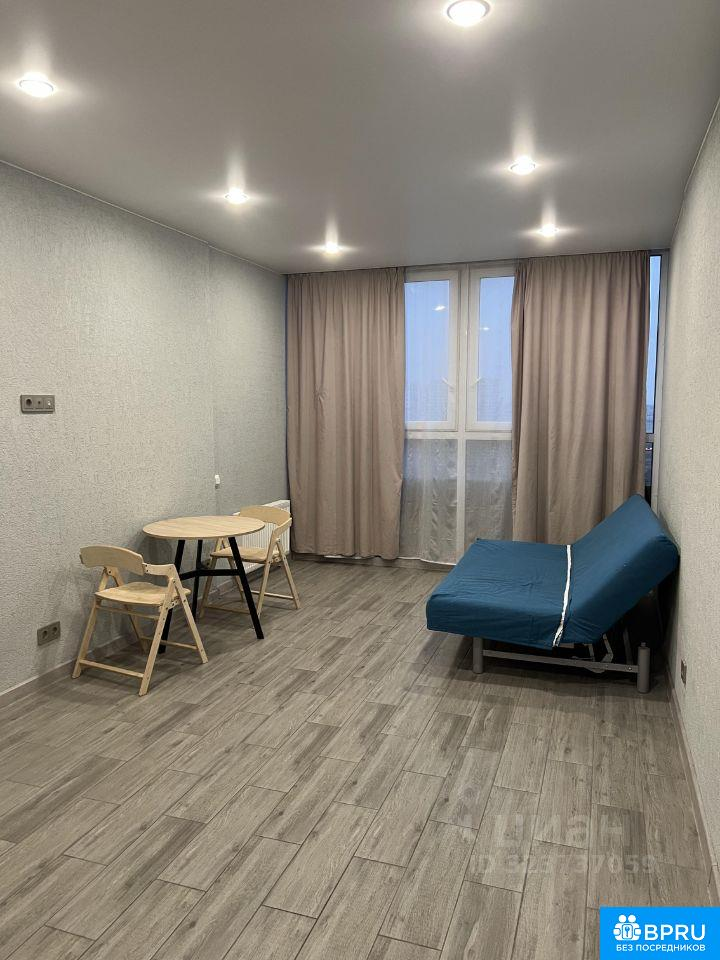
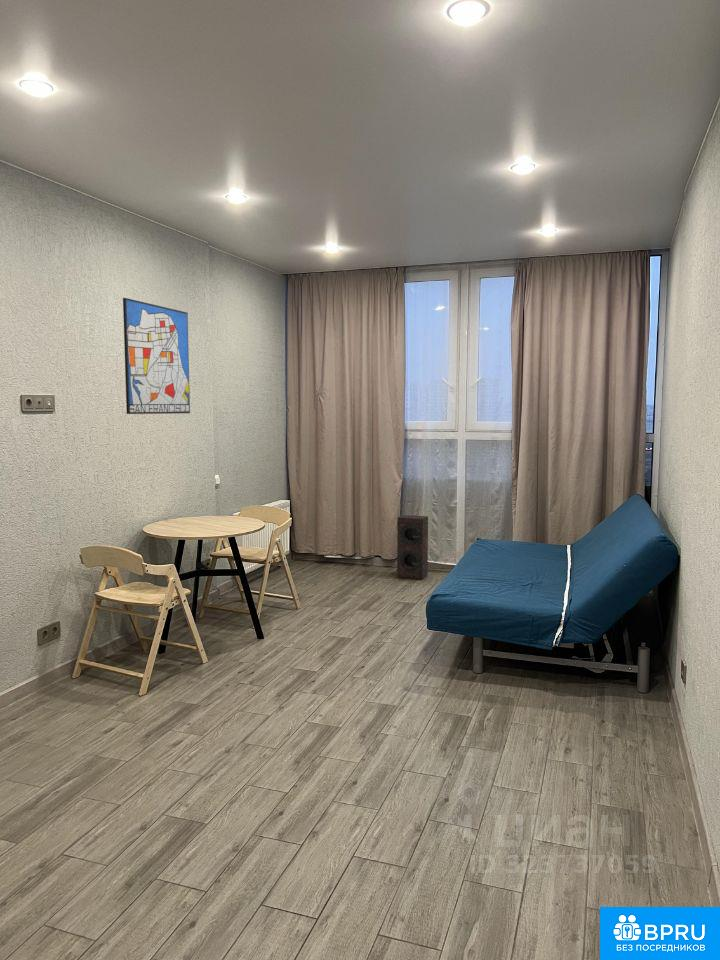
+ speaker (410, 547)
+ wall art (159, 360)
